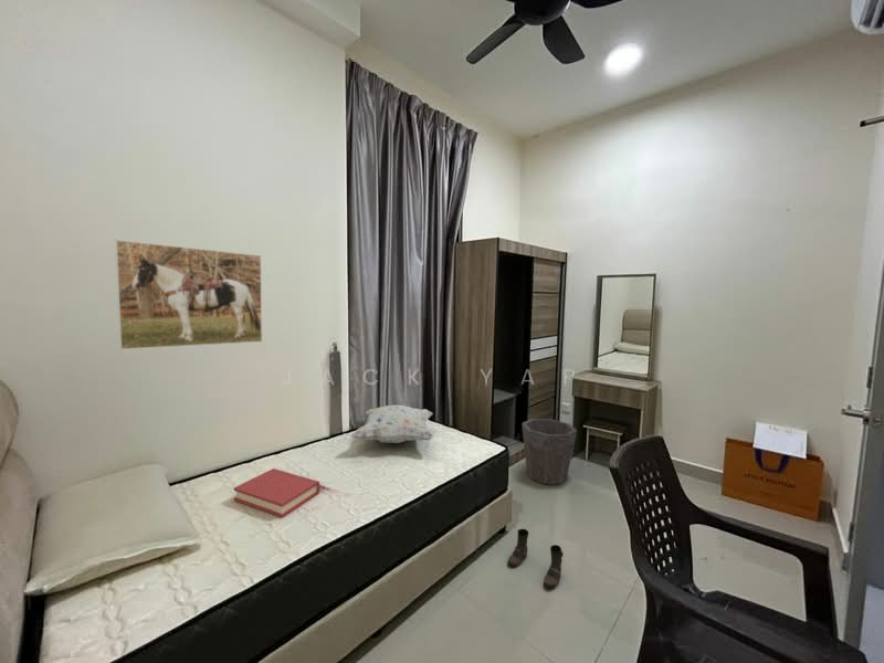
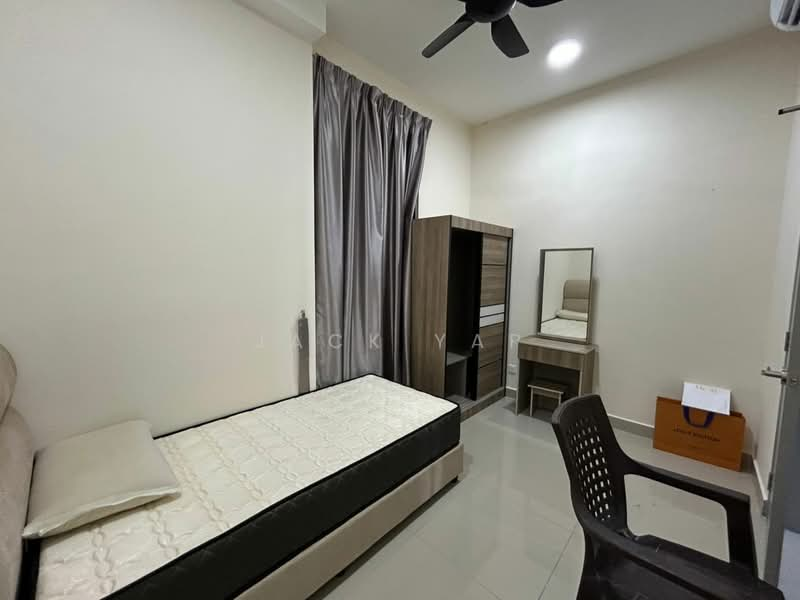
- hardback book (277, 490)
- decorative pillow (396, 422)
- boots (526, 555)
- waste bin (547, 451)
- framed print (197, 297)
